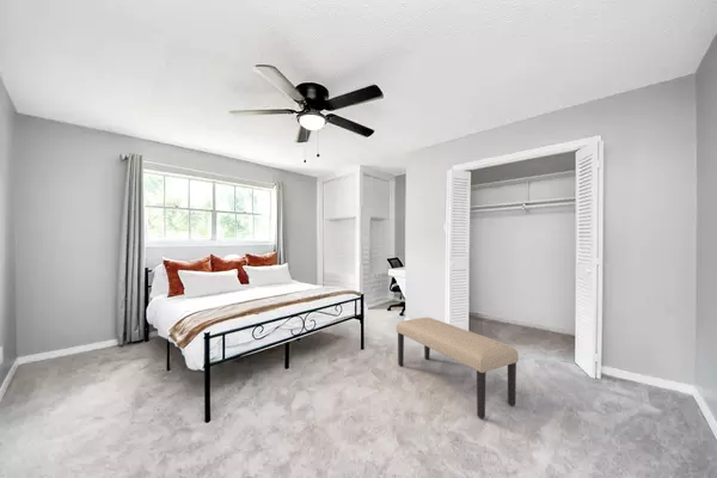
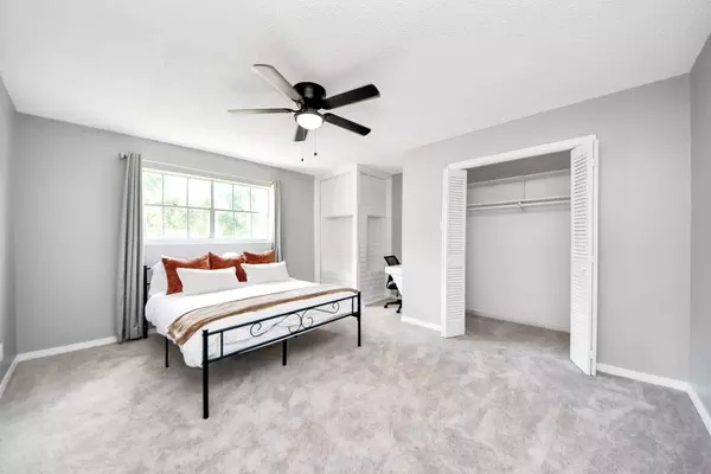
- bench (448, 356)
